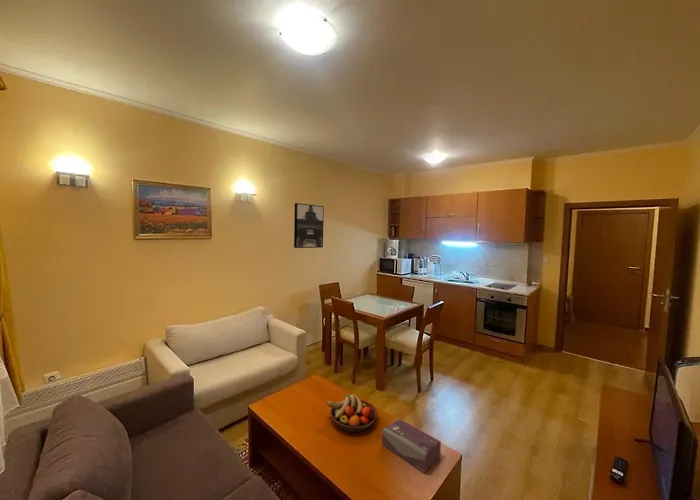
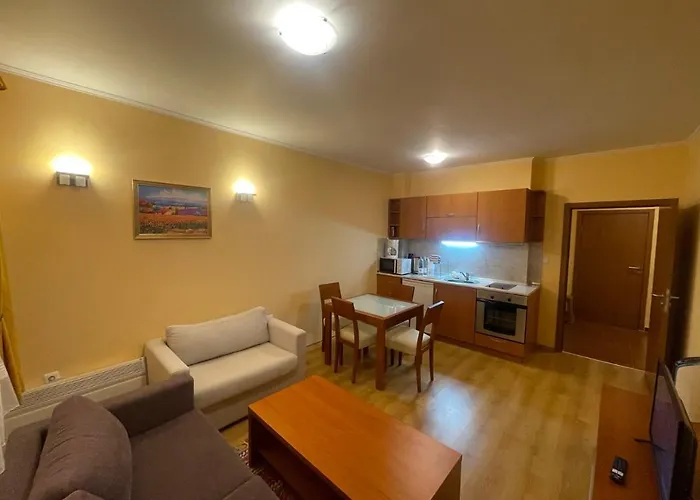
- tissue box (410, 442)
- fruit bowl (353, 410)
- wall art (309, 226)
